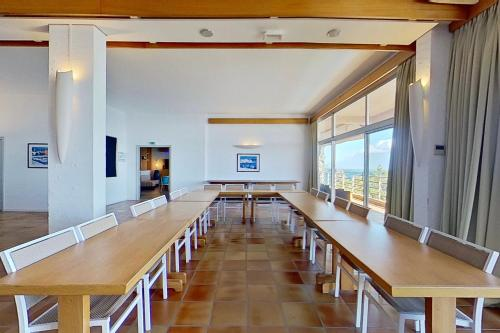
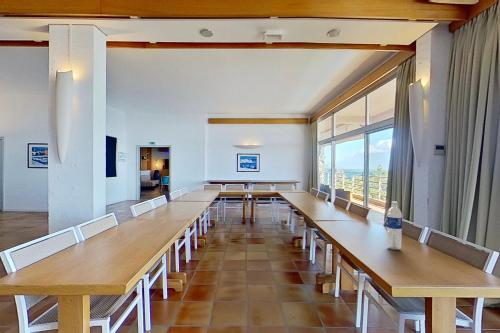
+ water bottle (394, 225)
